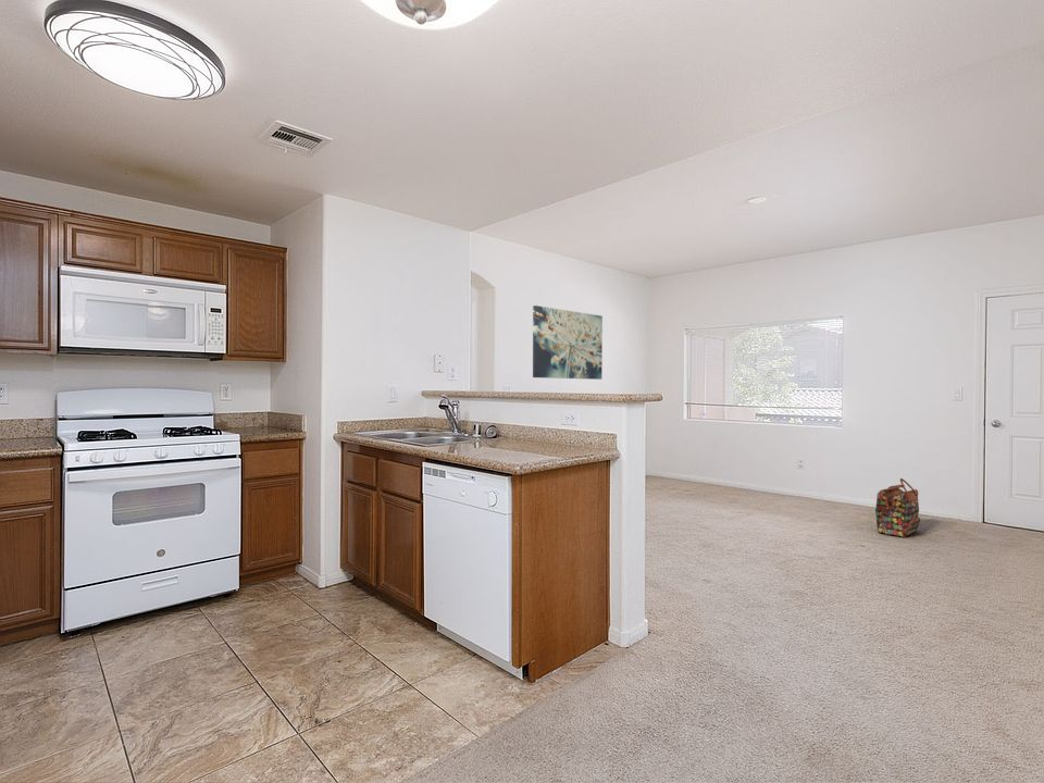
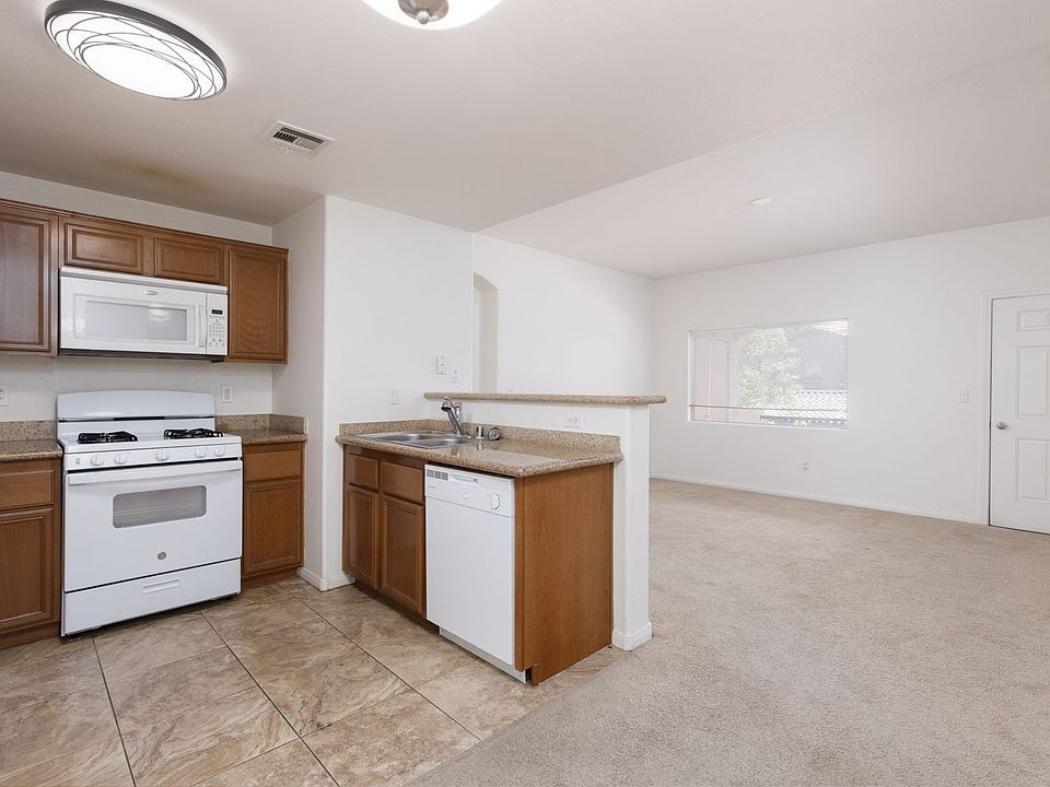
- wall art (569, 345)
- backpack (897, 505)
